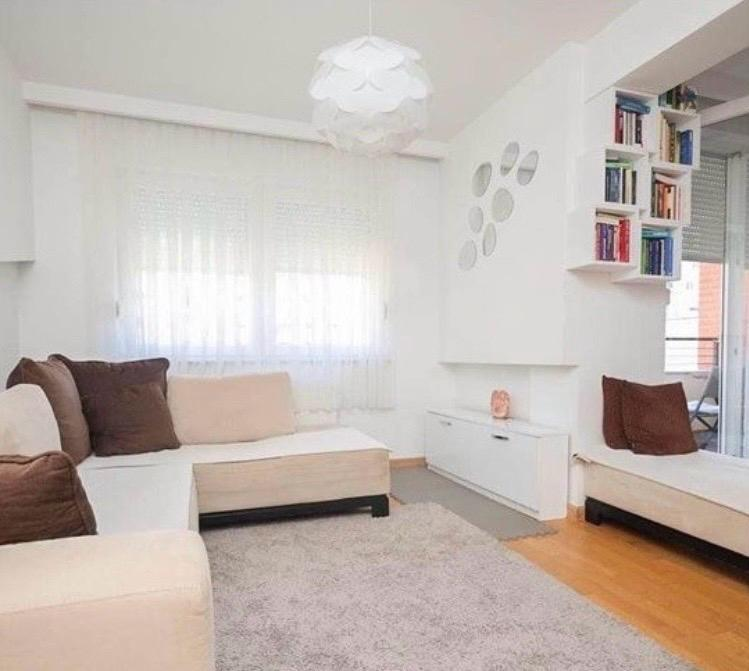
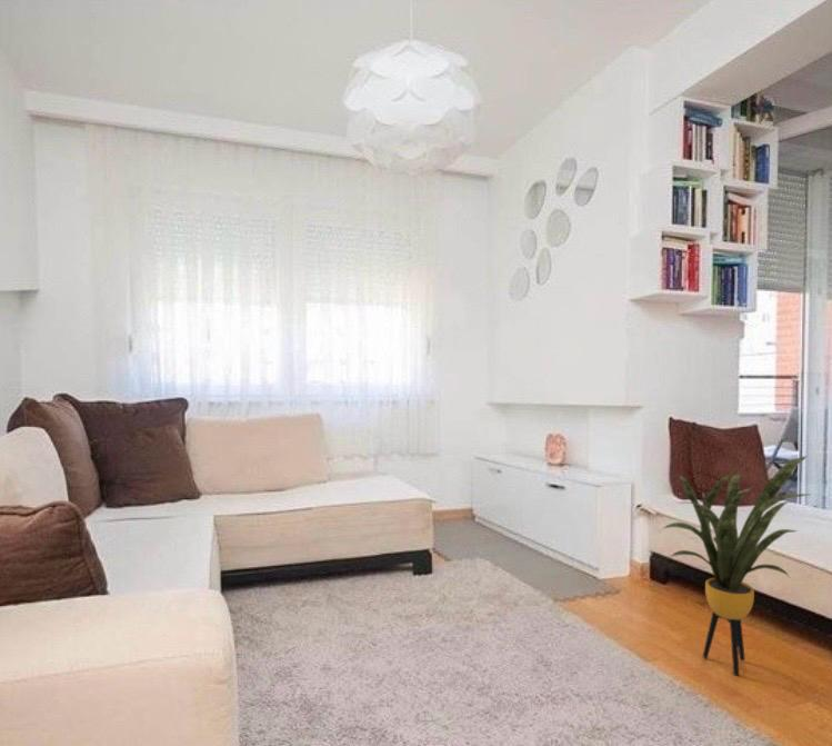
+ house plant (744, 565)
